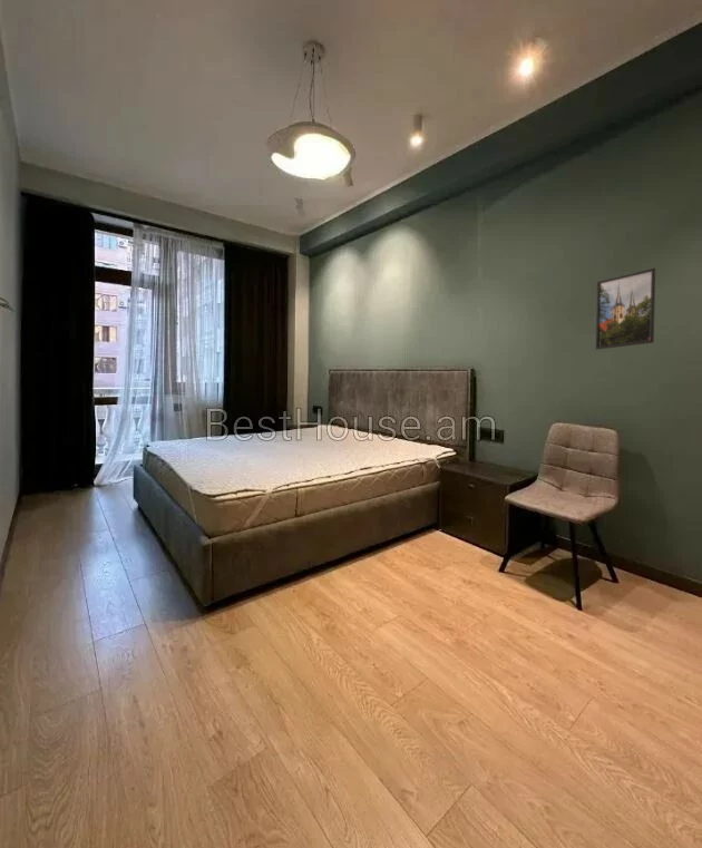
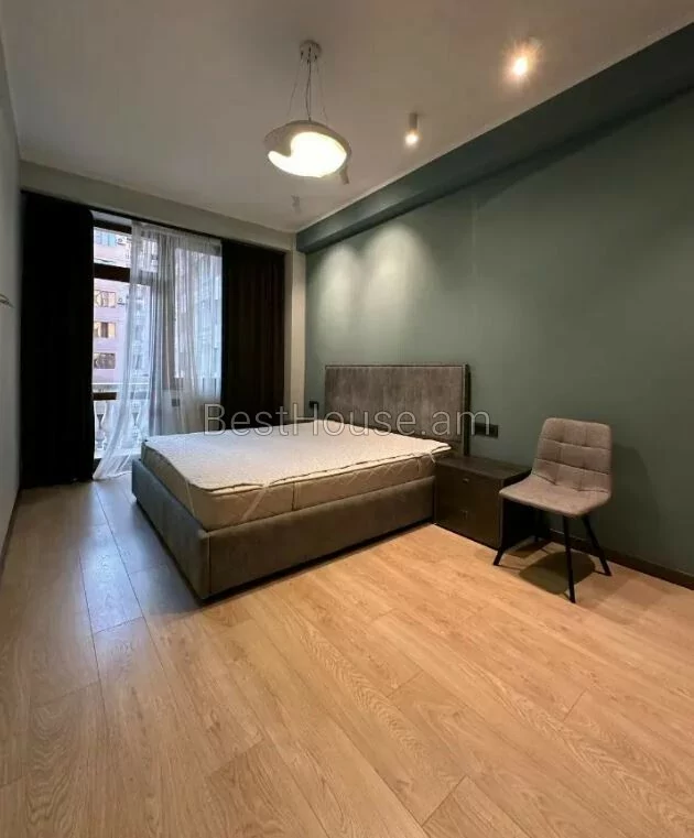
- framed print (624, 310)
